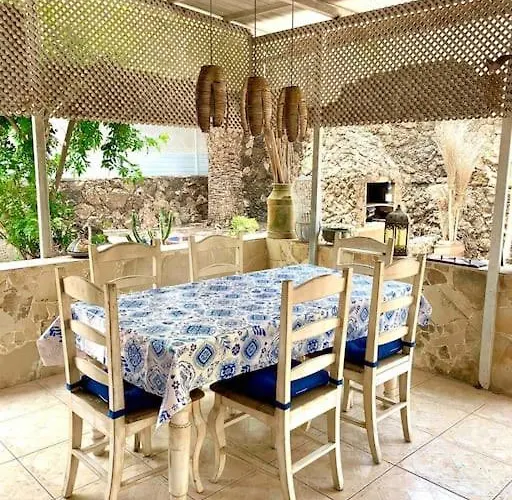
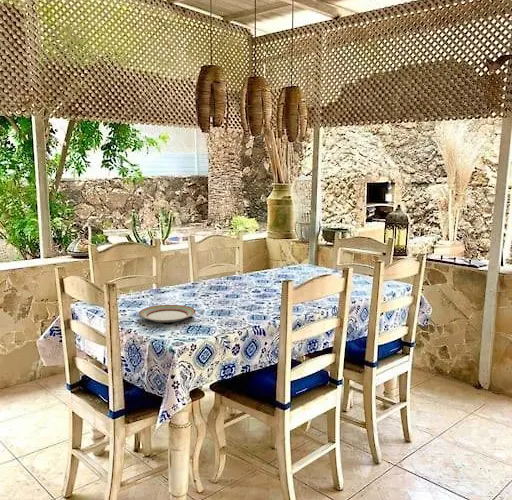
+ plate (167, 314)
